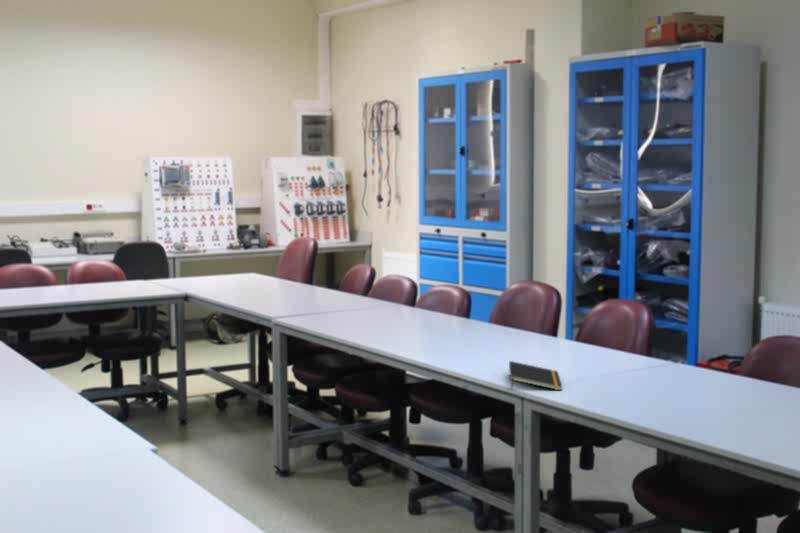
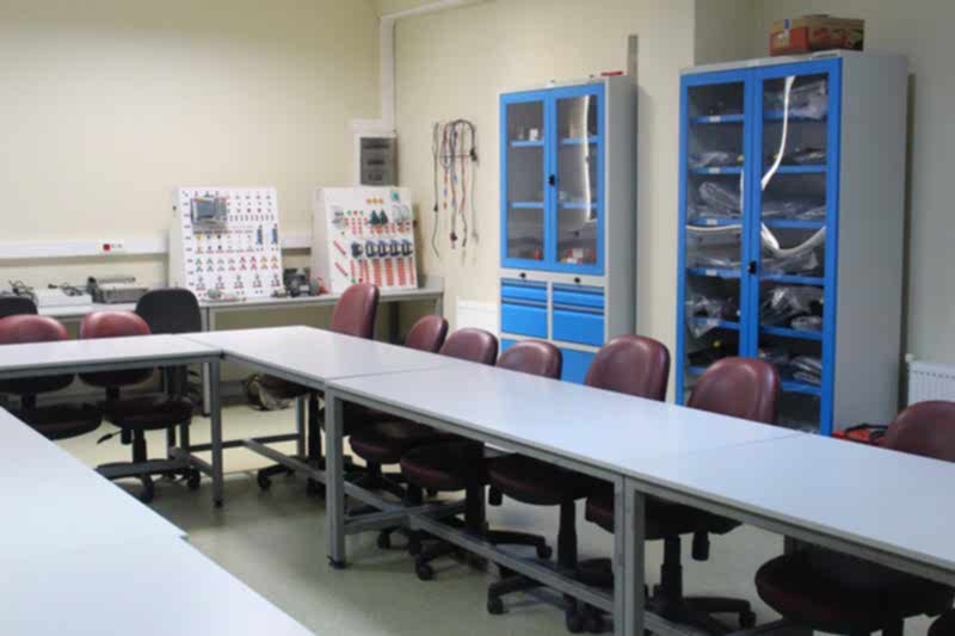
- notepad (534, 375)
